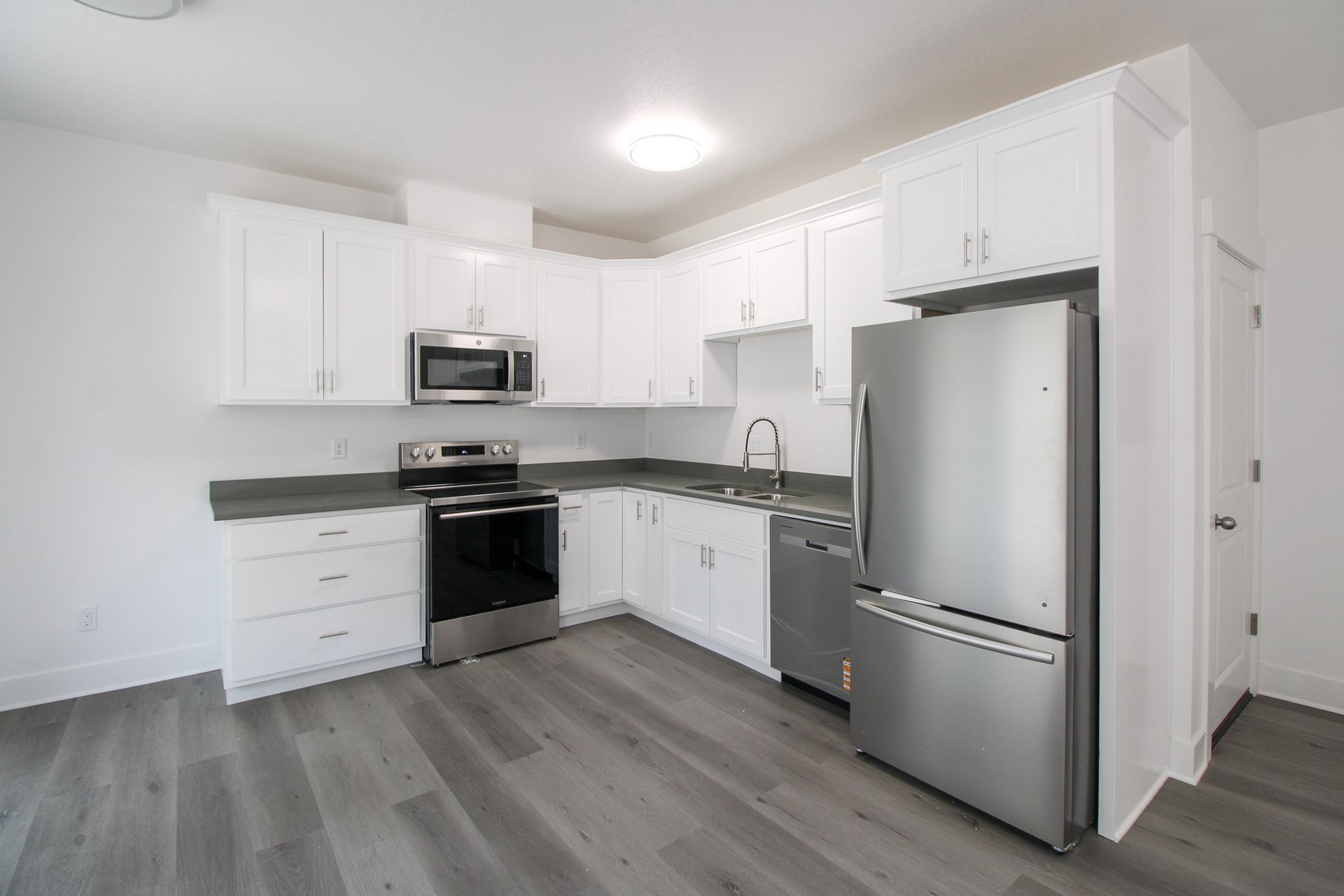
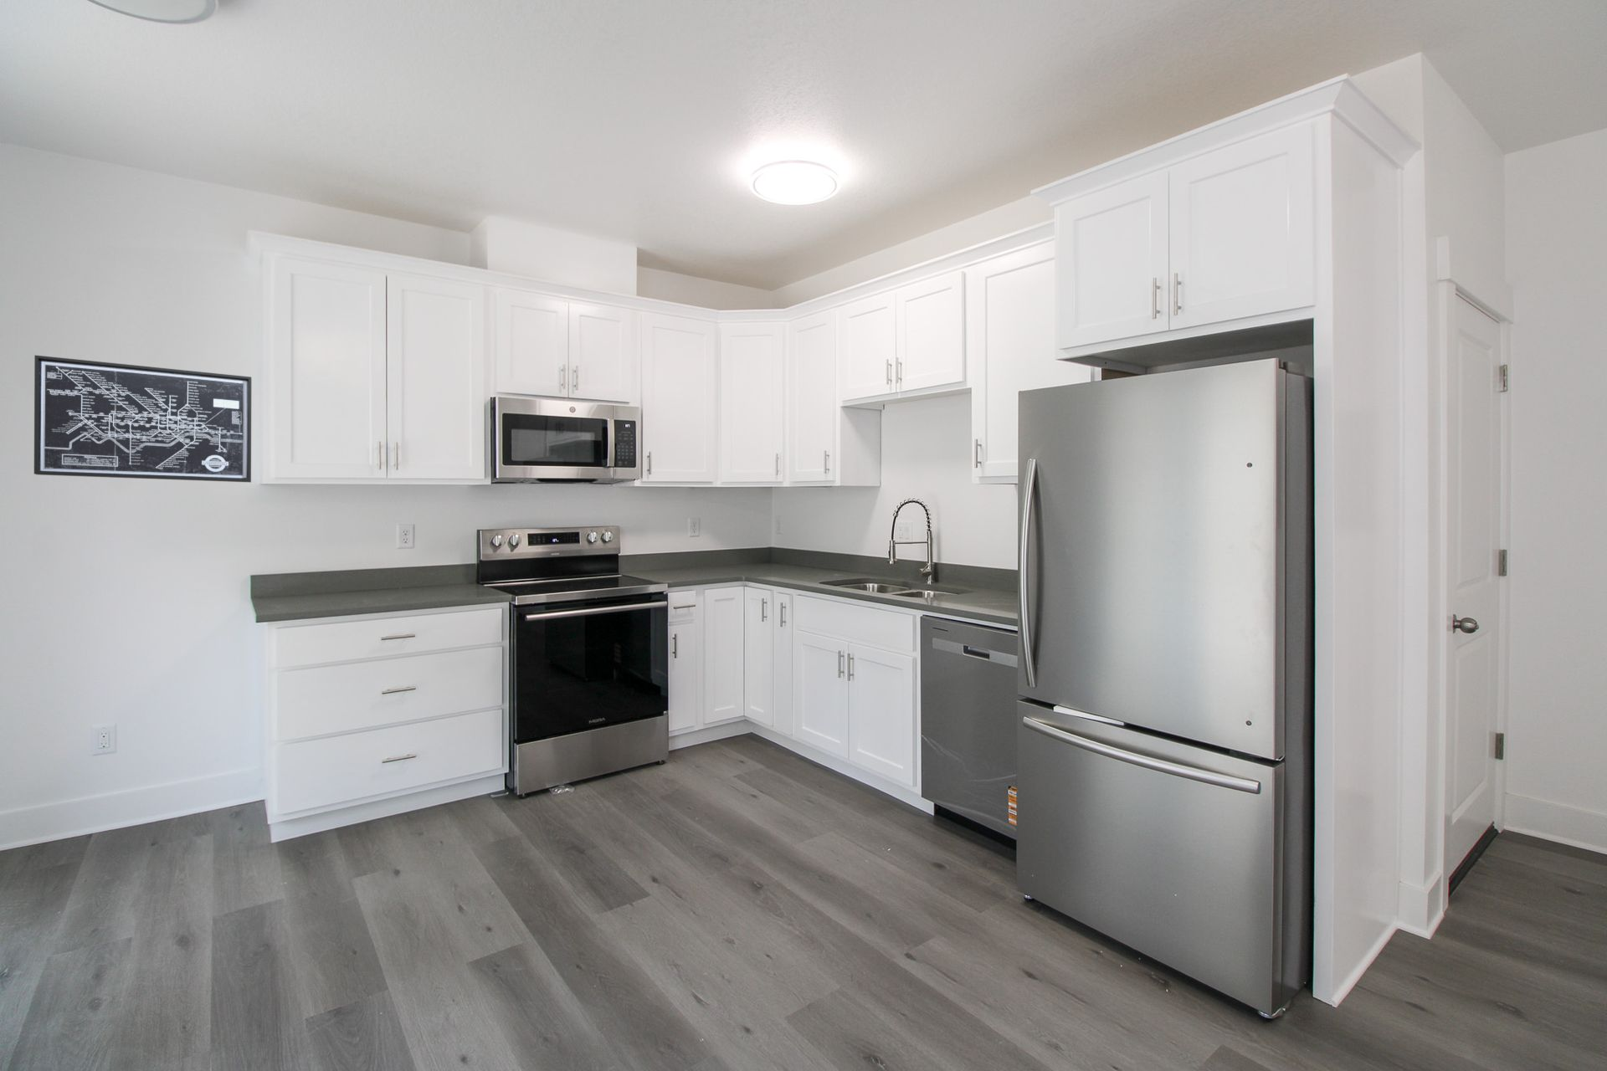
+ wall art (149, 423)
